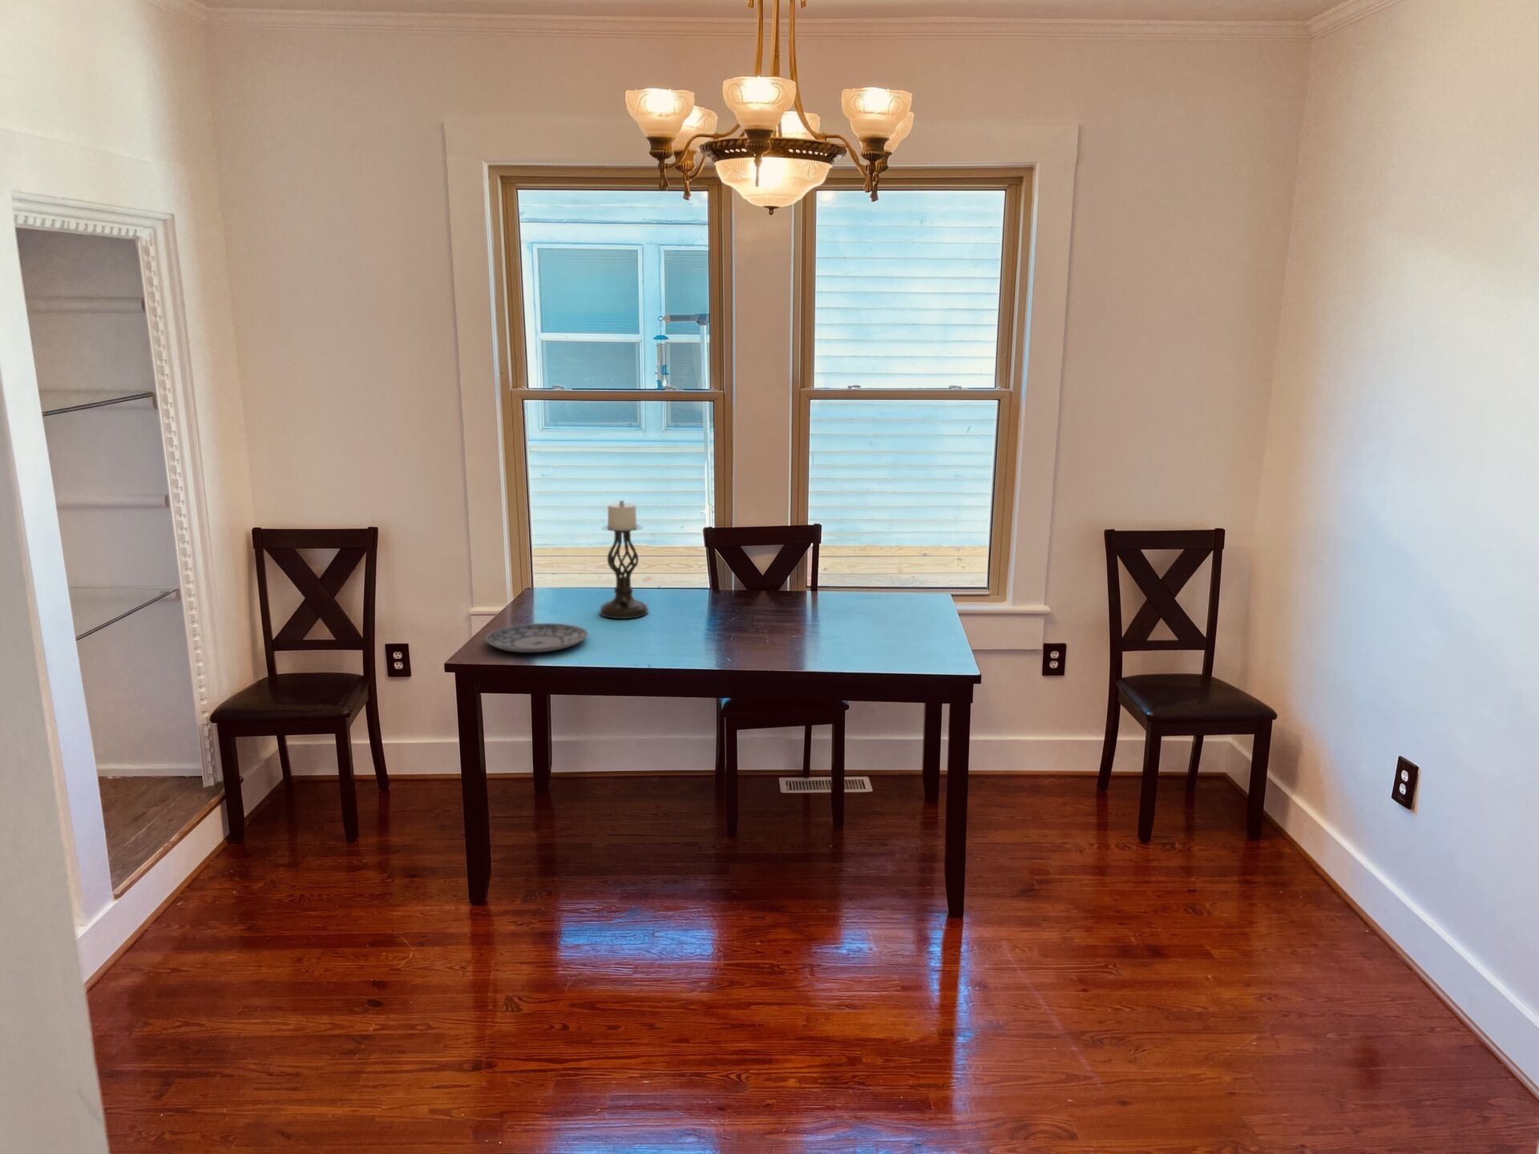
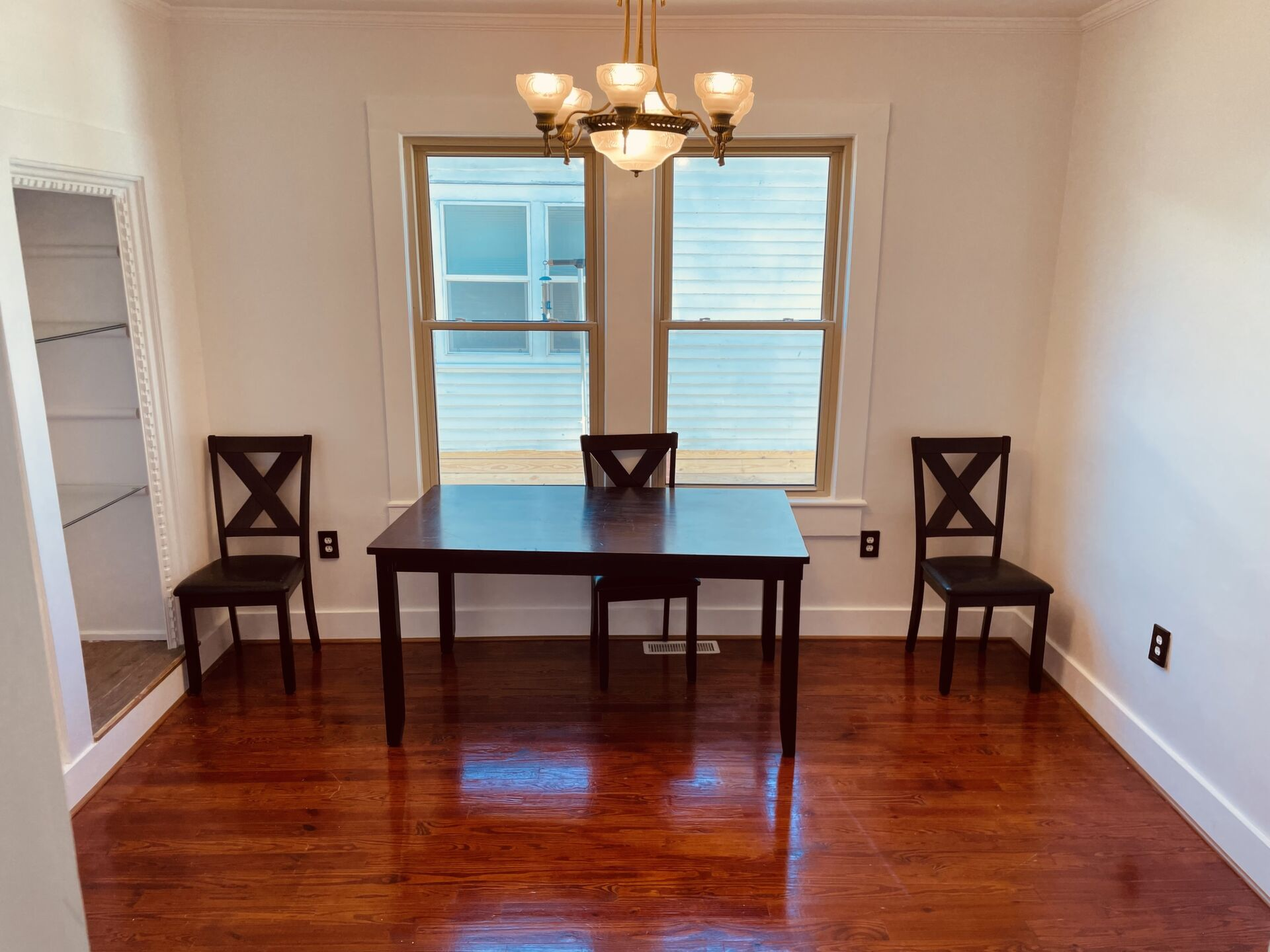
- plate (537, 640)
- candle holder (623, 556)
